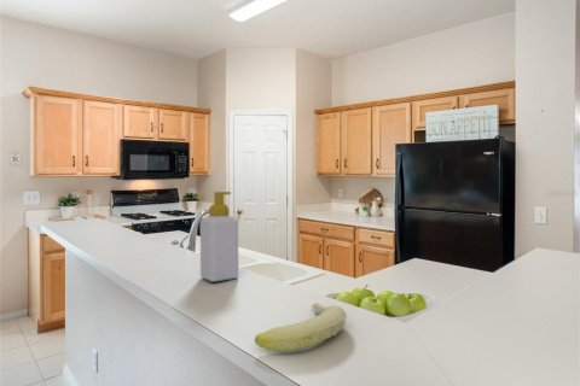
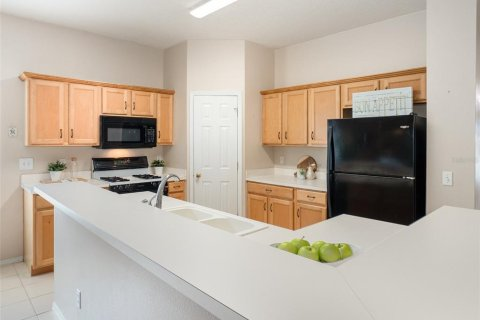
- soap bottle (219, 234)
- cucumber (308, 320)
